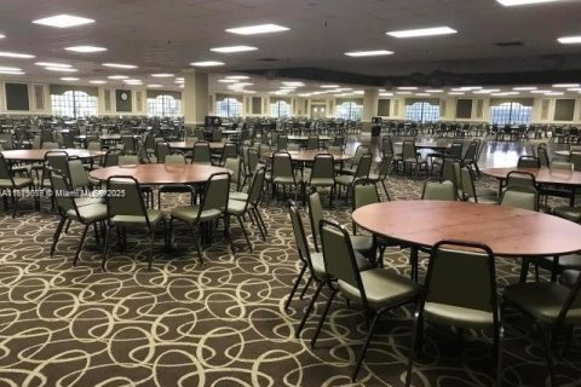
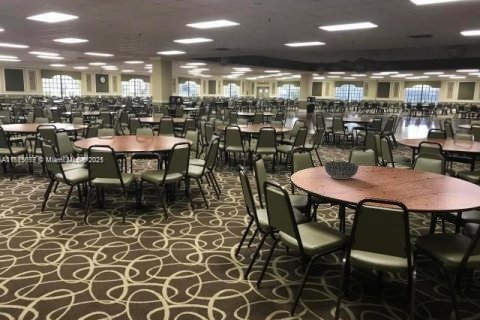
+ bowl (340, 170)
